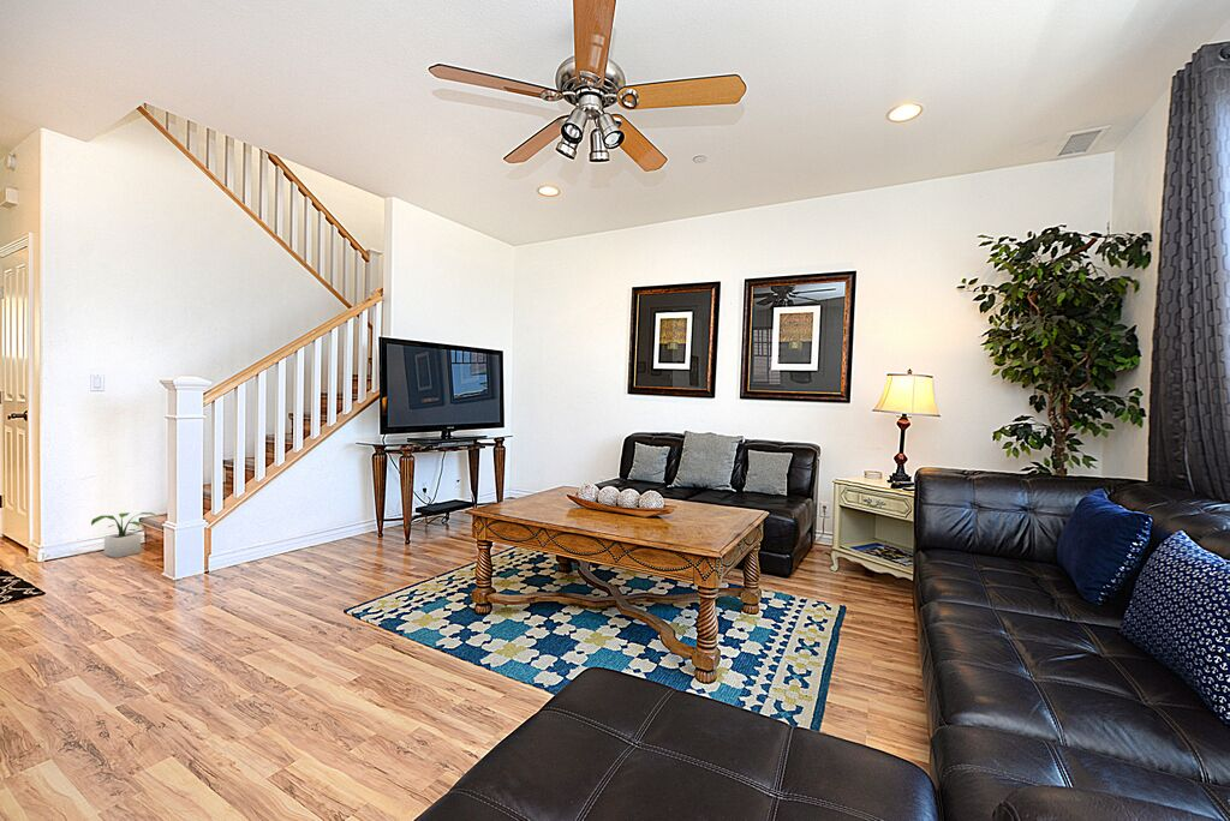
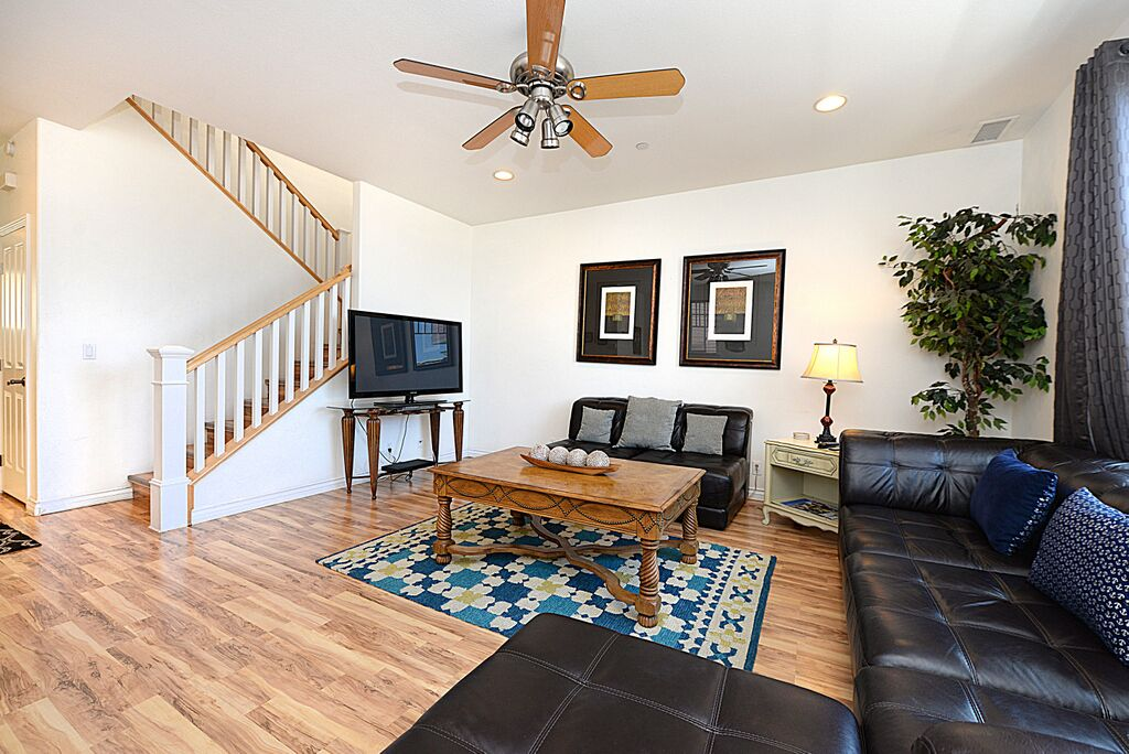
- potted plant (119, 533)
